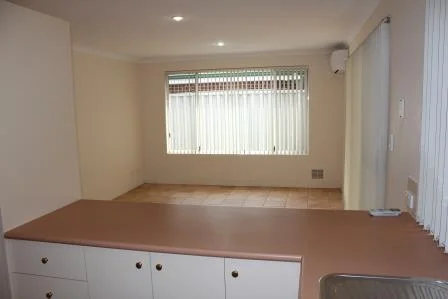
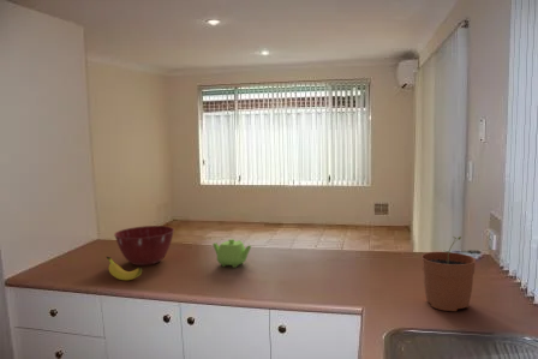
+ teapot (233, 251)
+ plant pot (447, 269)
+ mixing bowl (144, 246)
+ banana (122, 269)
